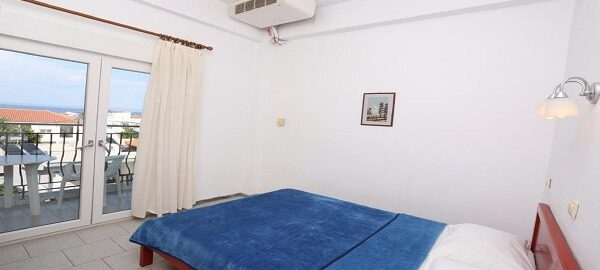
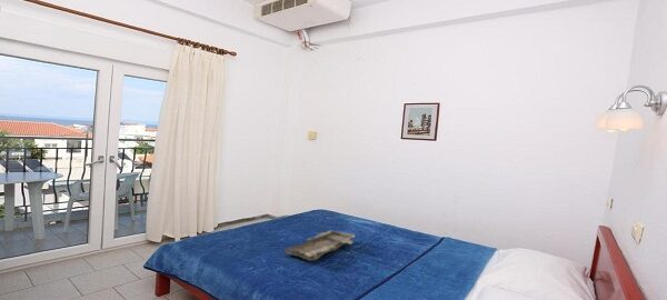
+ tray (325, 241)
